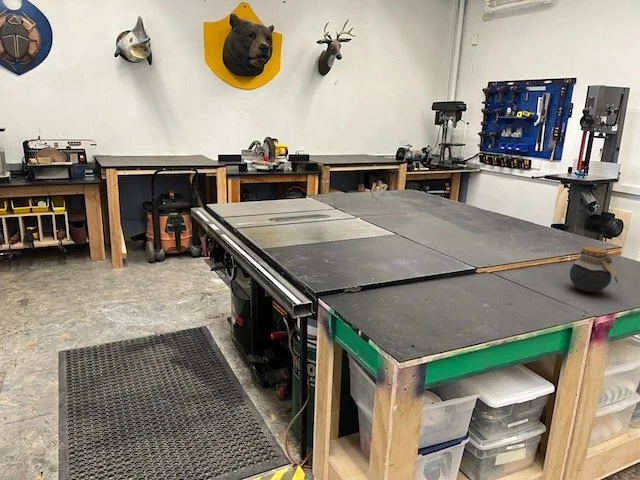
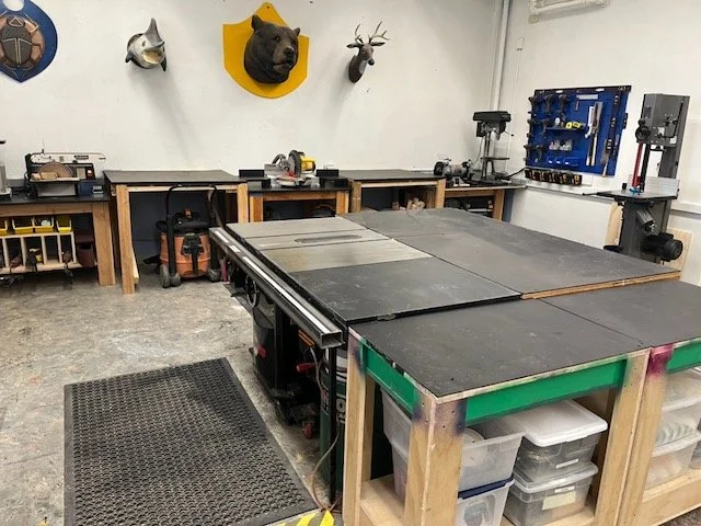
- jar (593, 270)
